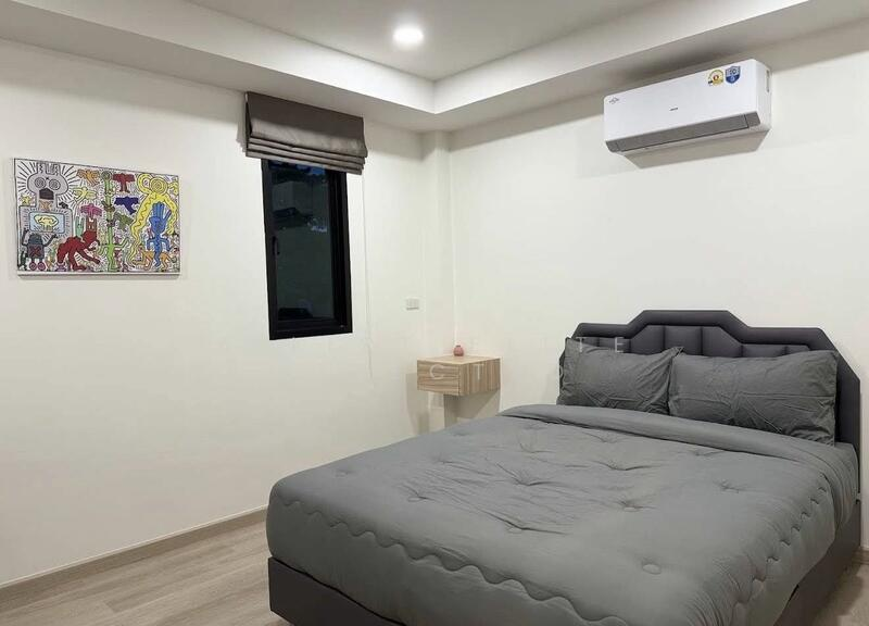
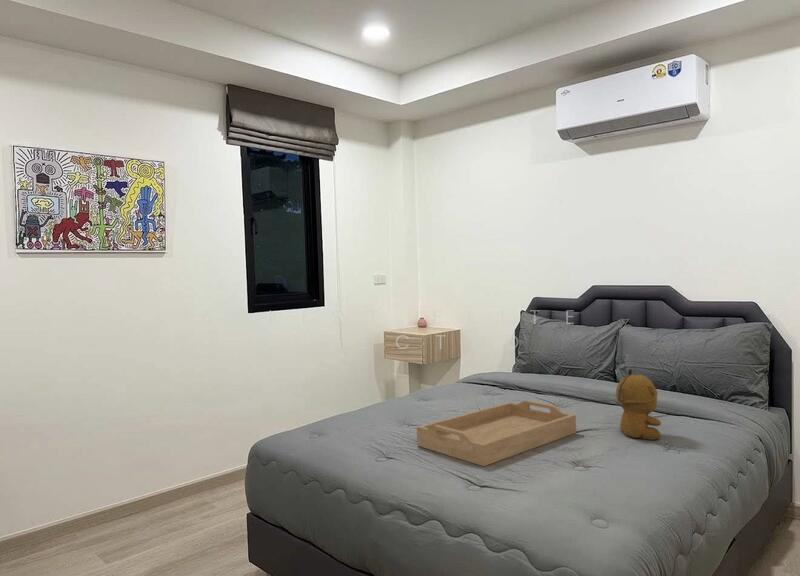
+ stuffed bear (635, 402)
+ serving tray (498, 427)
